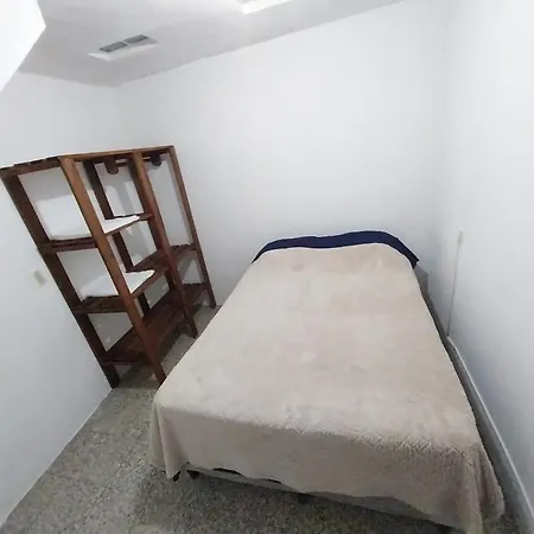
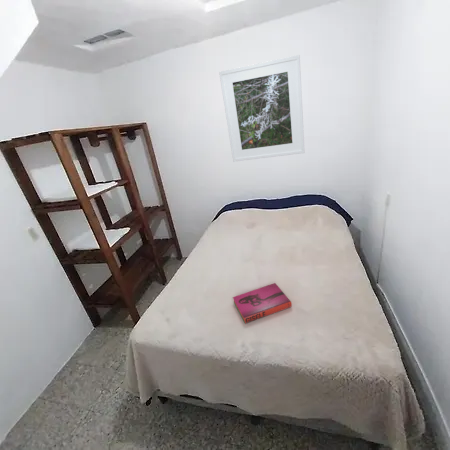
+ hardback book (261, 302)
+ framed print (263, 113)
